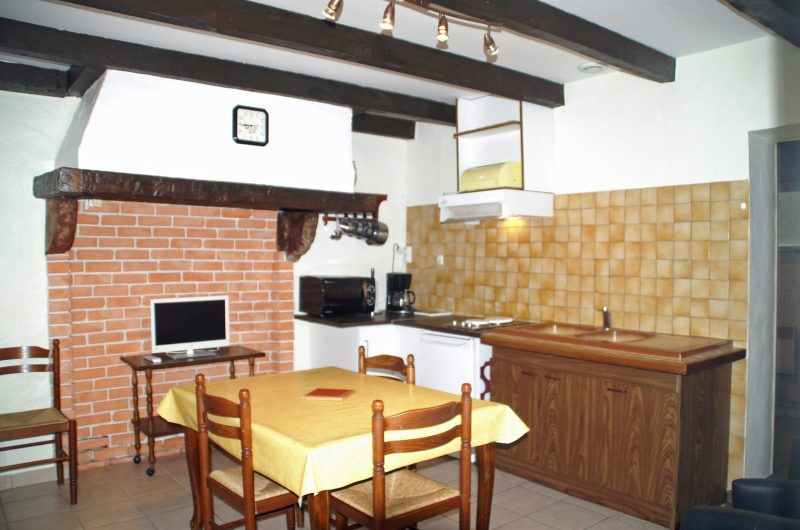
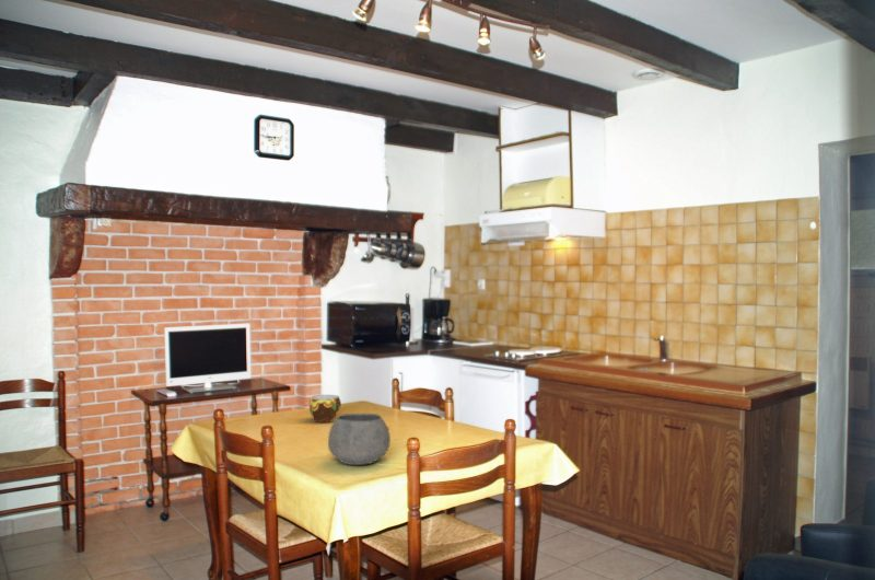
+ bowl (359, 439)
+ cup (325, 408)
